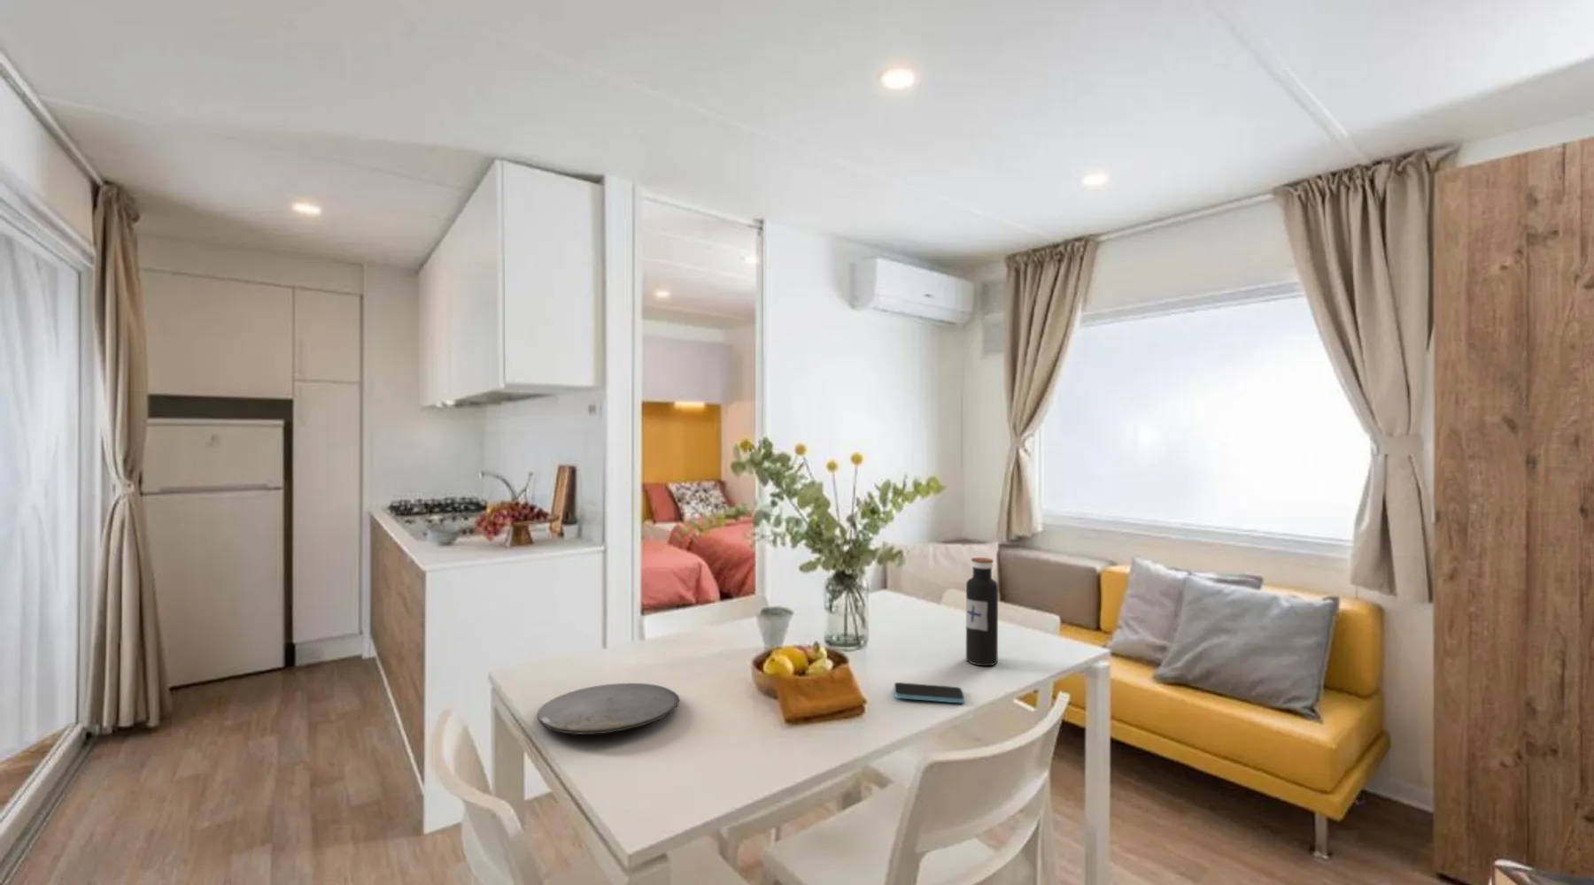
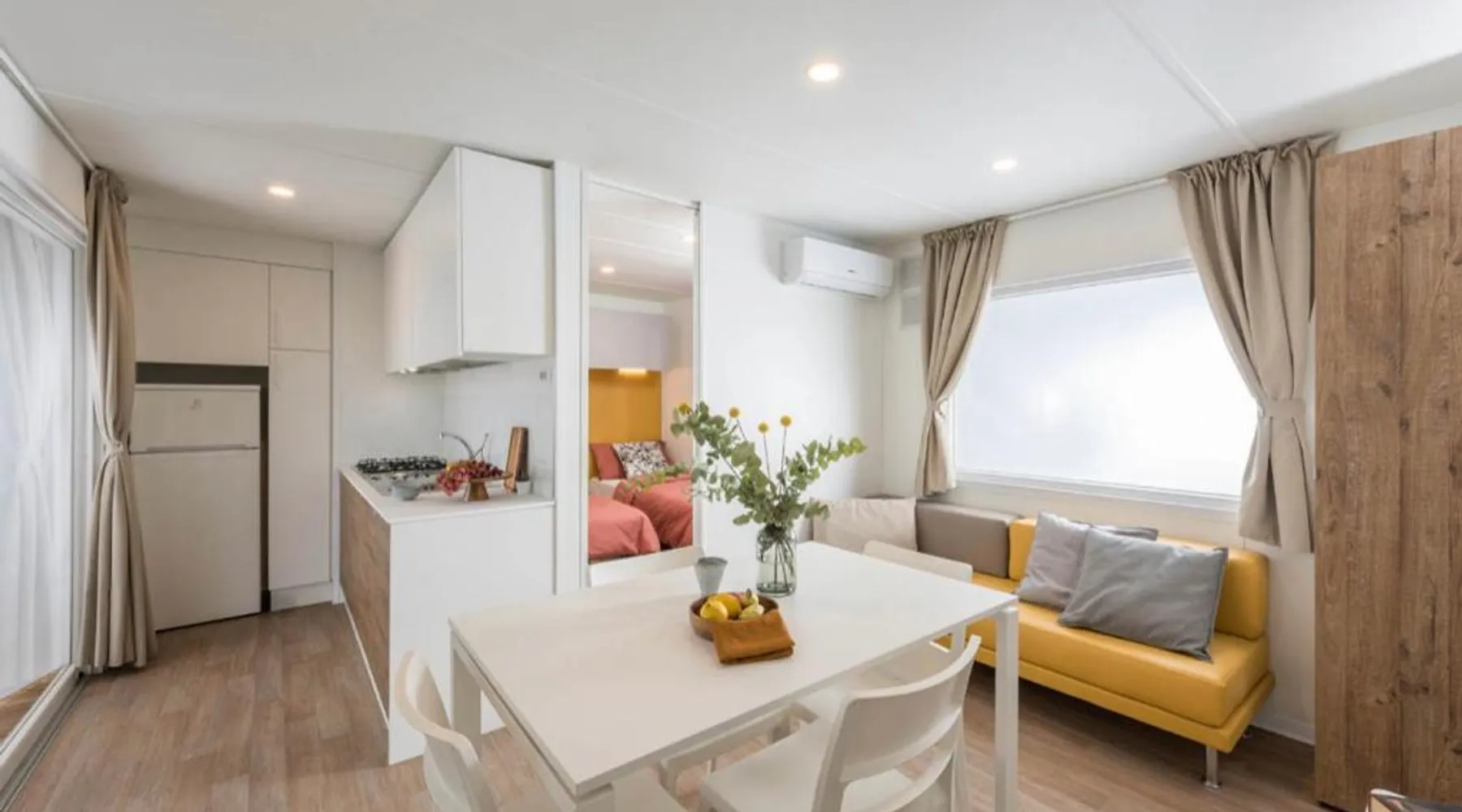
- water bottle (981, 609)
- smartphone (928, 692)
- plate (611, 705)
